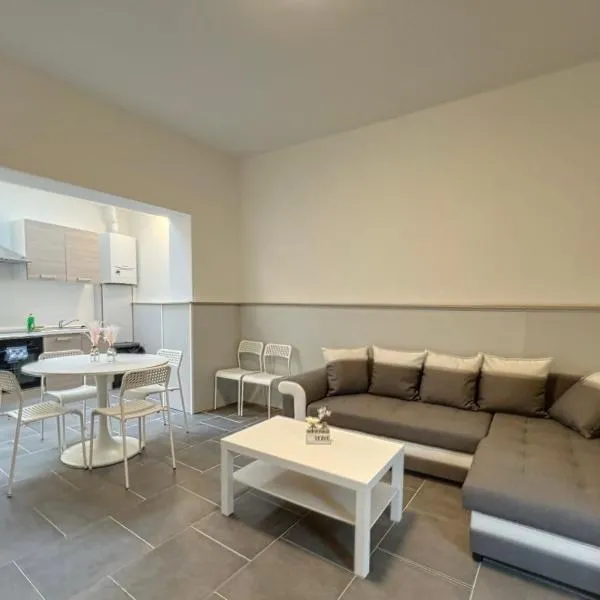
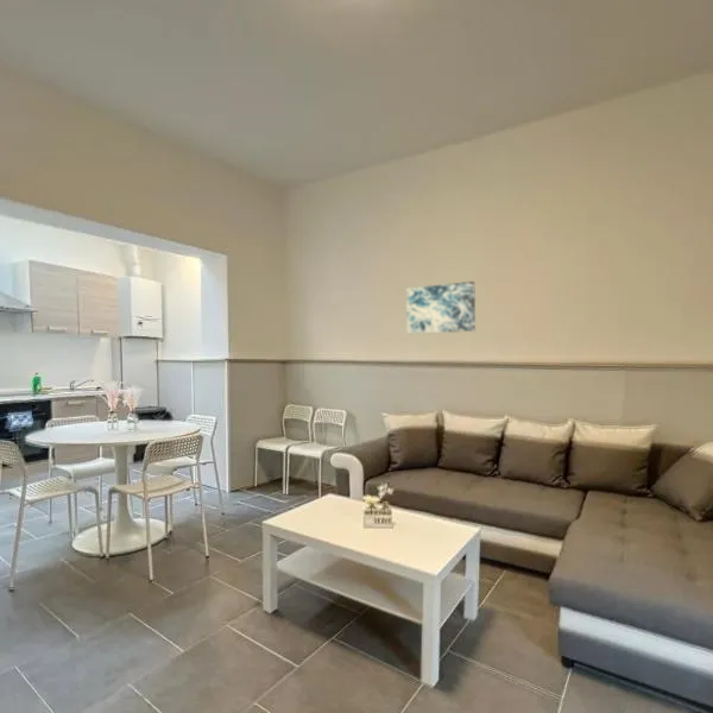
+ wall art (438, 308)
